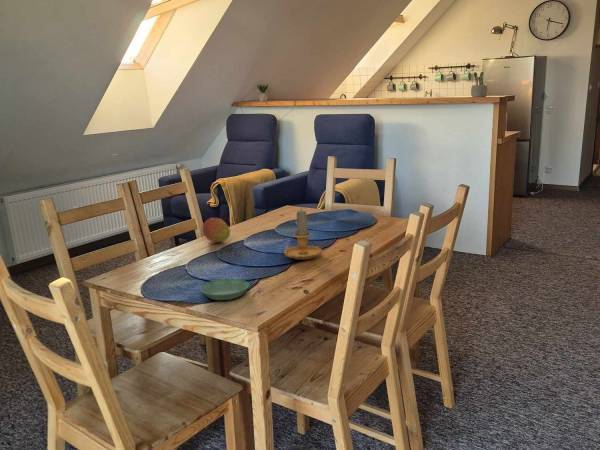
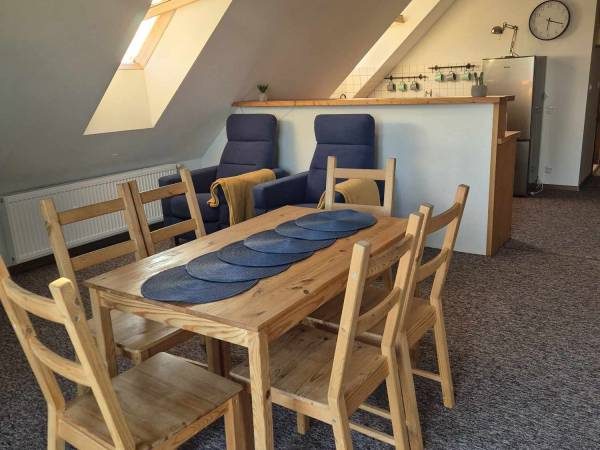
- fruit (216, 230)
- saucer (225, 290)
- candle (299, 233)
